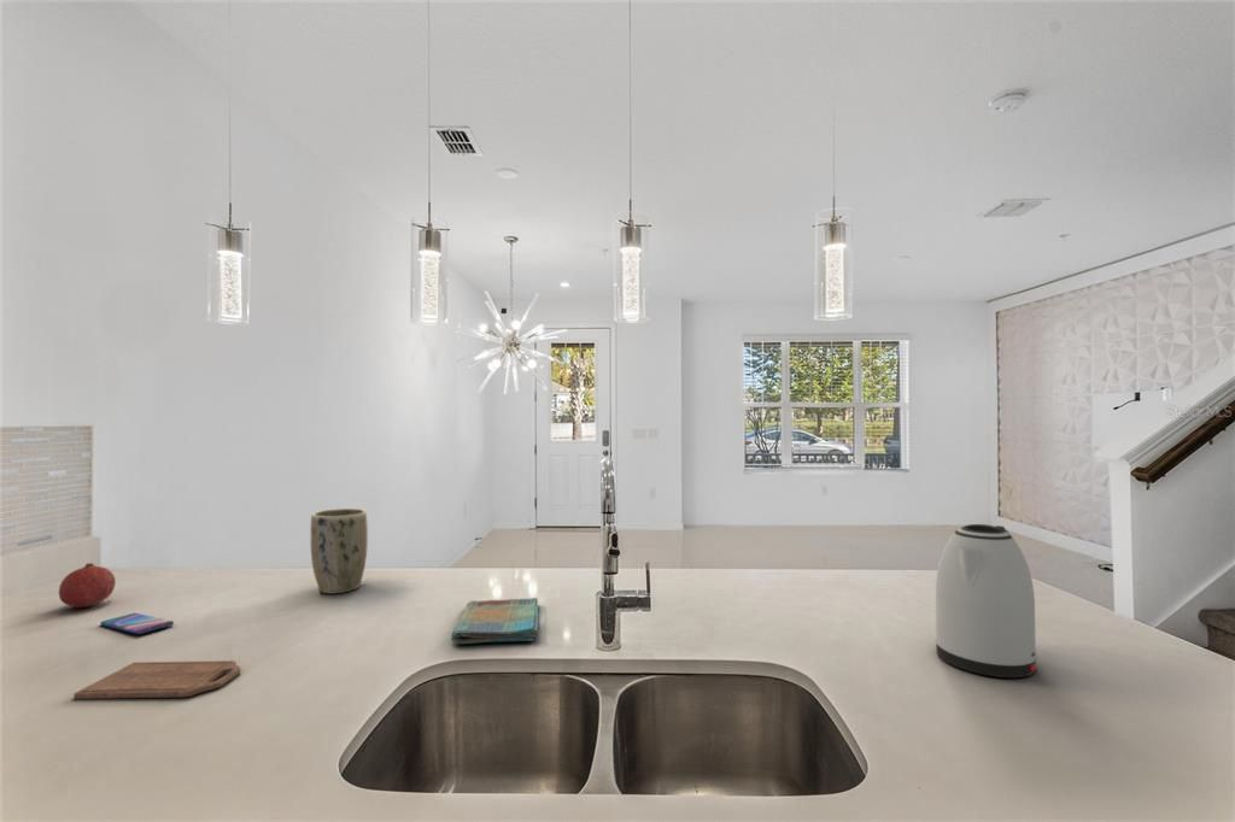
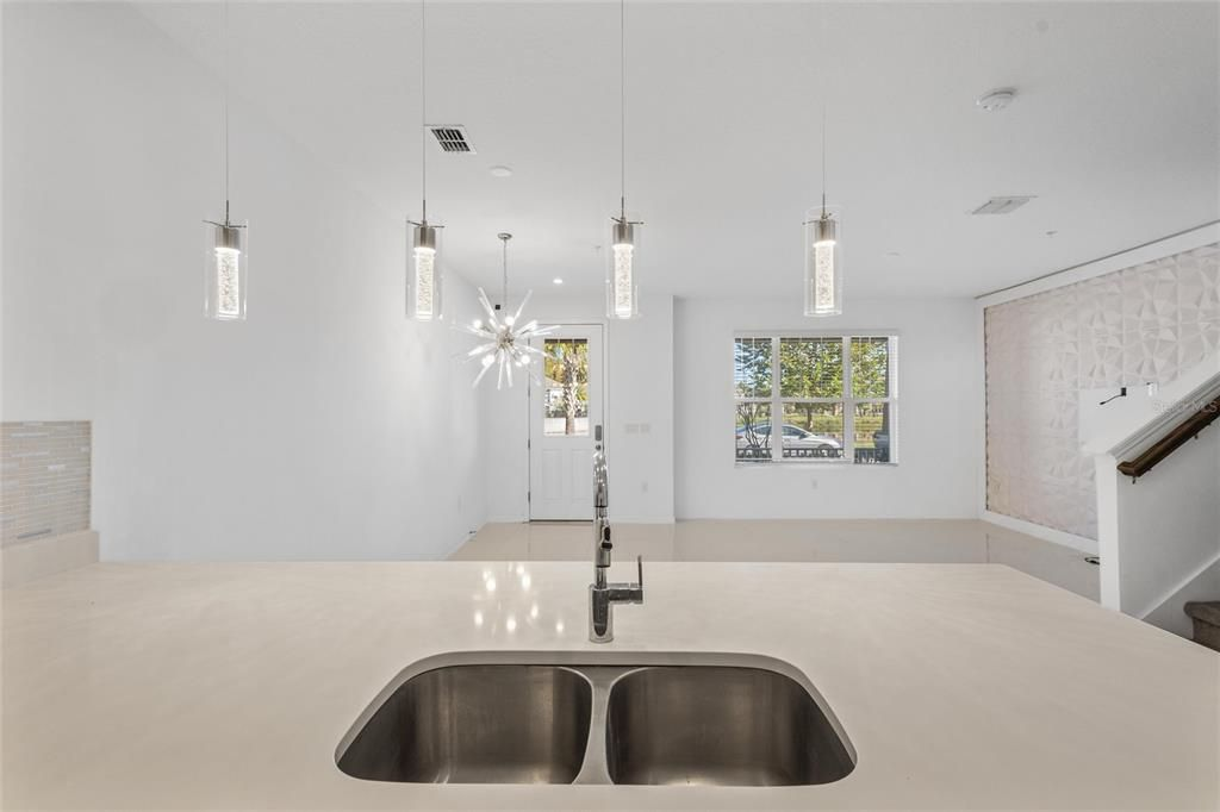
- cutting board (168, 679)
- kettle (989, 588)
- smartphone (136, 622)
- plant pot (339, 550)
- dish towel (498, 617)
- fruit (87, 585)
